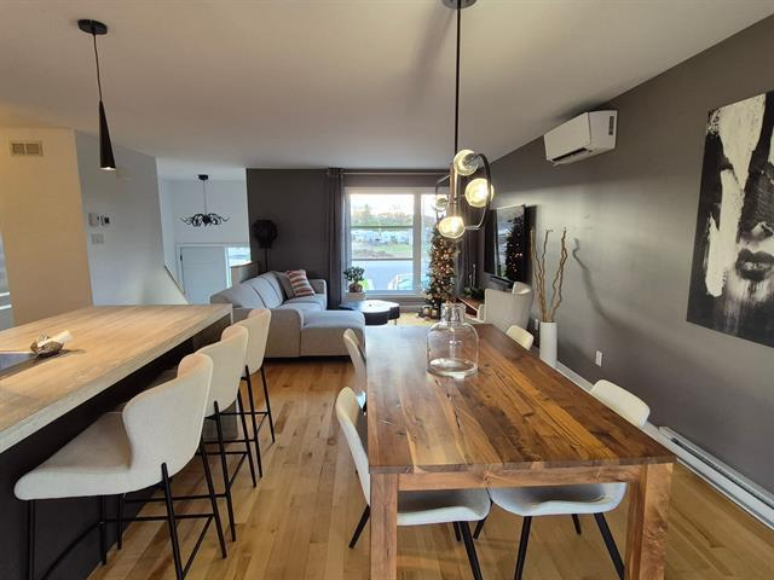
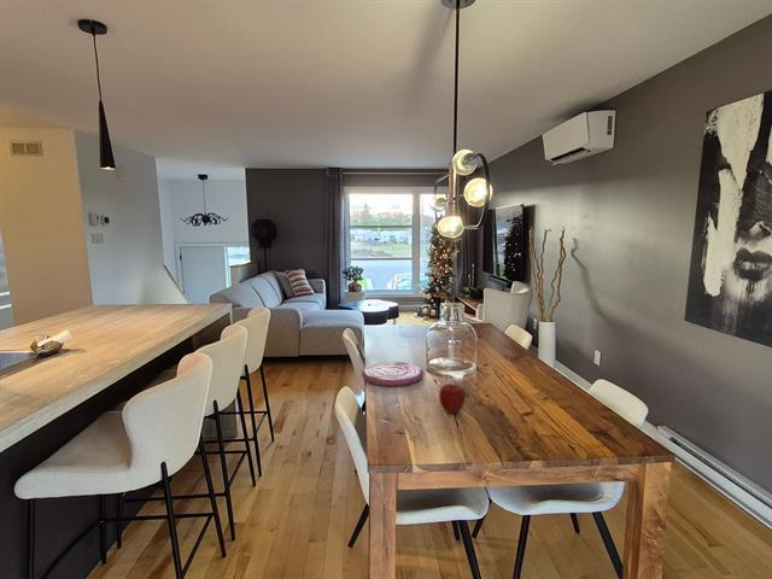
+ apple (451, 398)
+ plate (392, 373)
